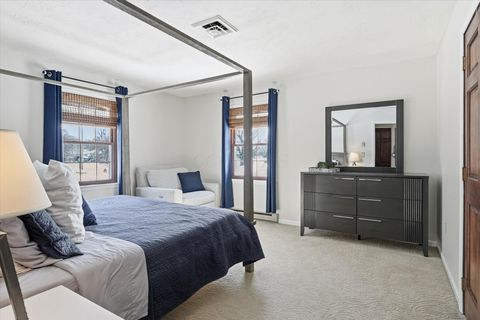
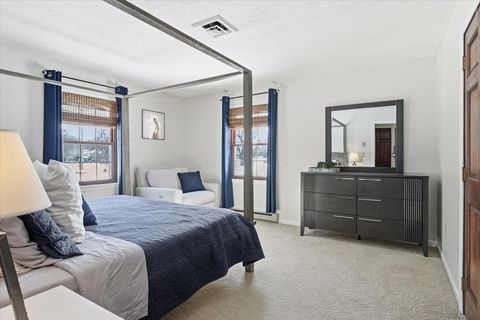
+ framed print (153, 125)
